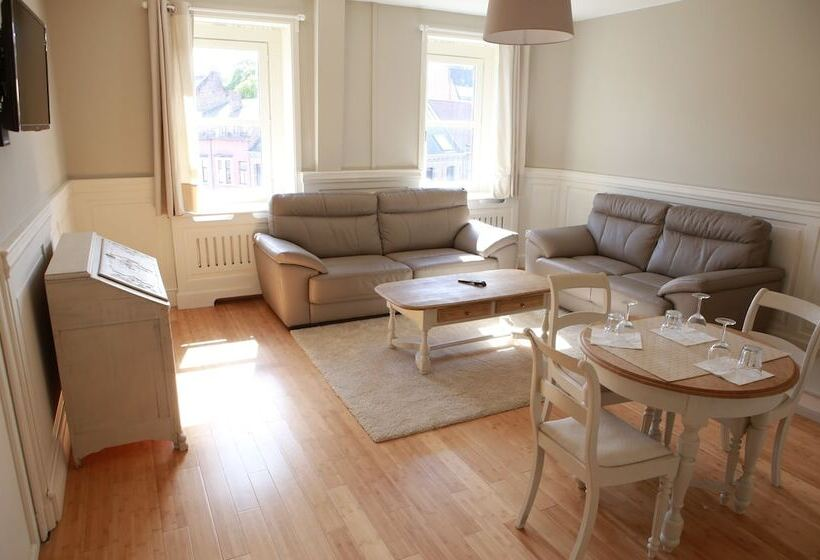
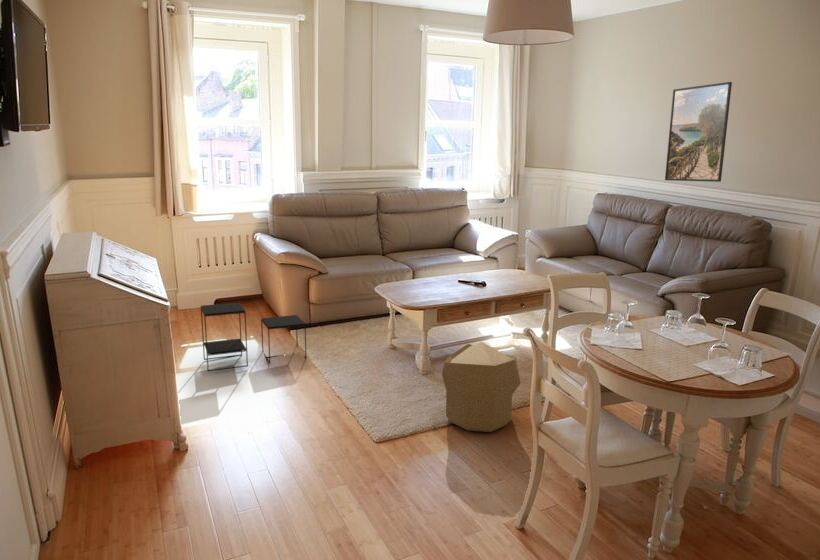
+ side table (246, 333)
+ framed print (696, 134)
+ pouf (480, 380)
